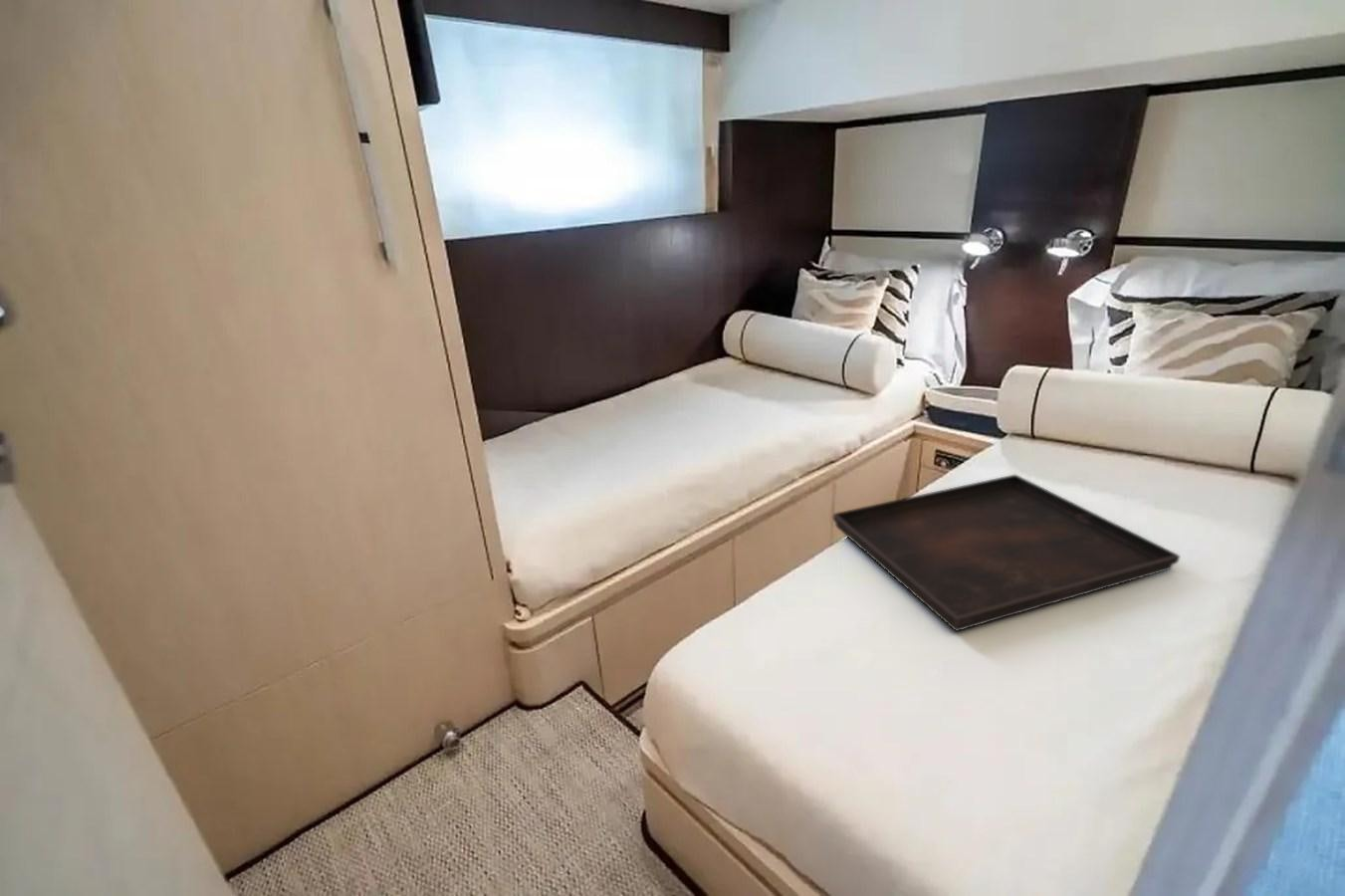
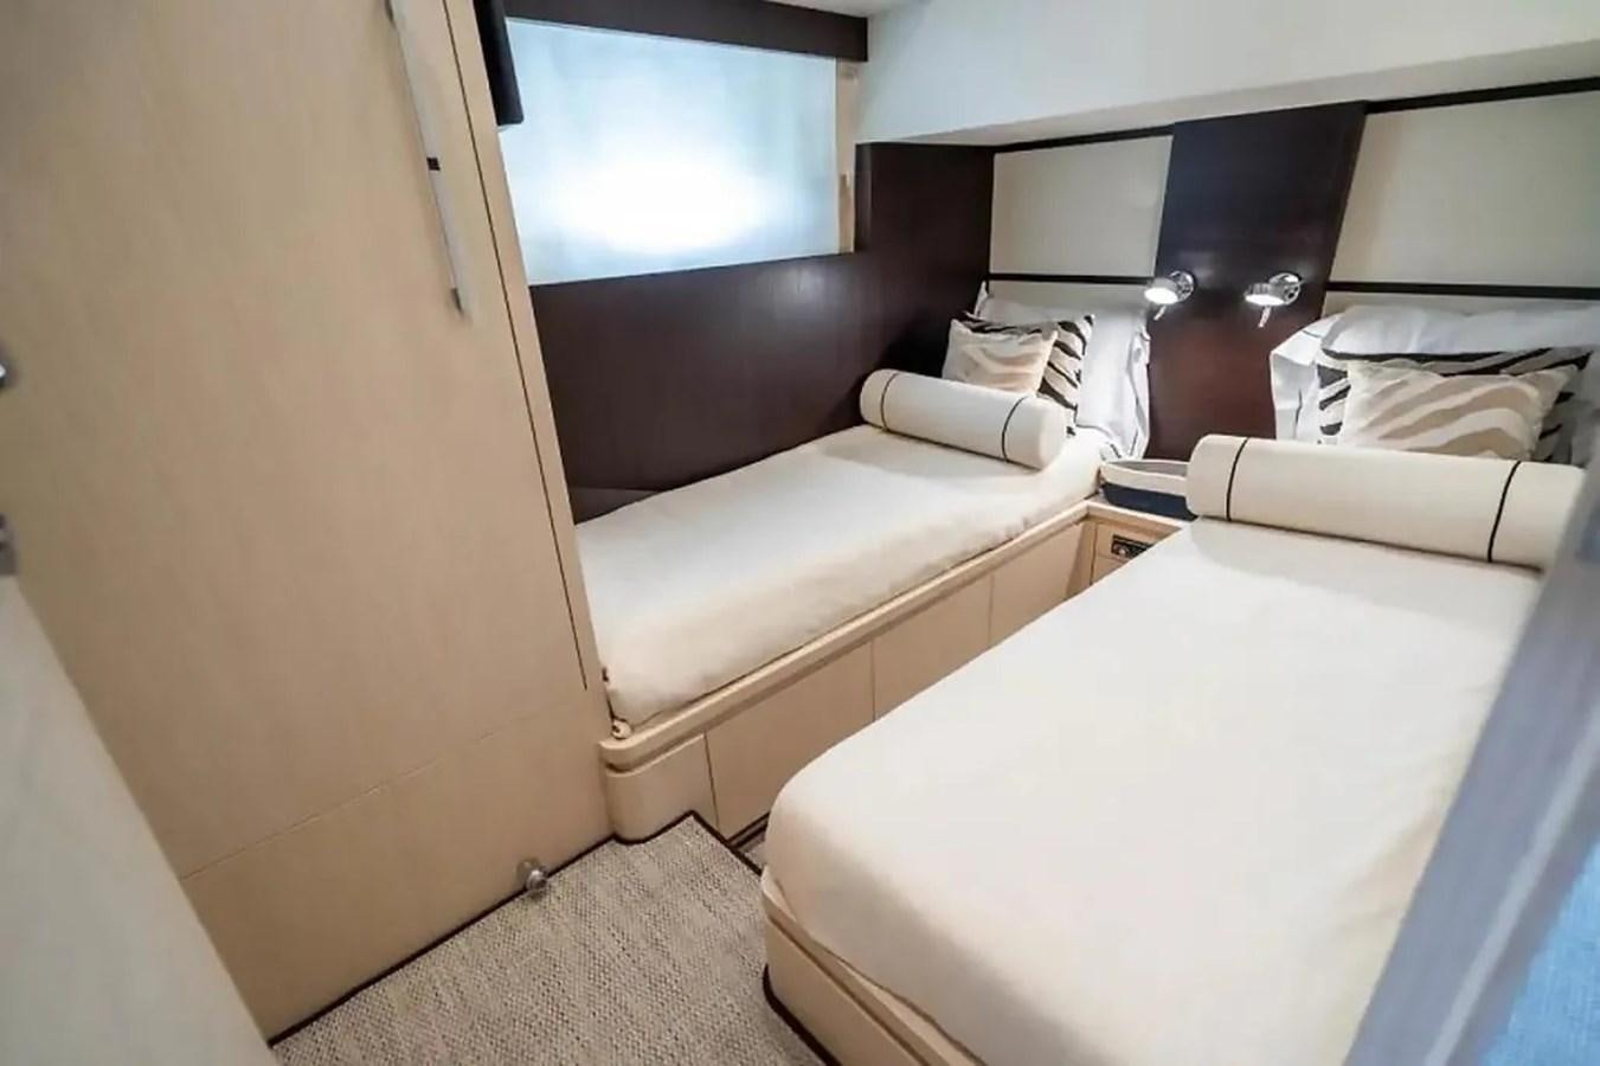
- serving tray (991, 540)
